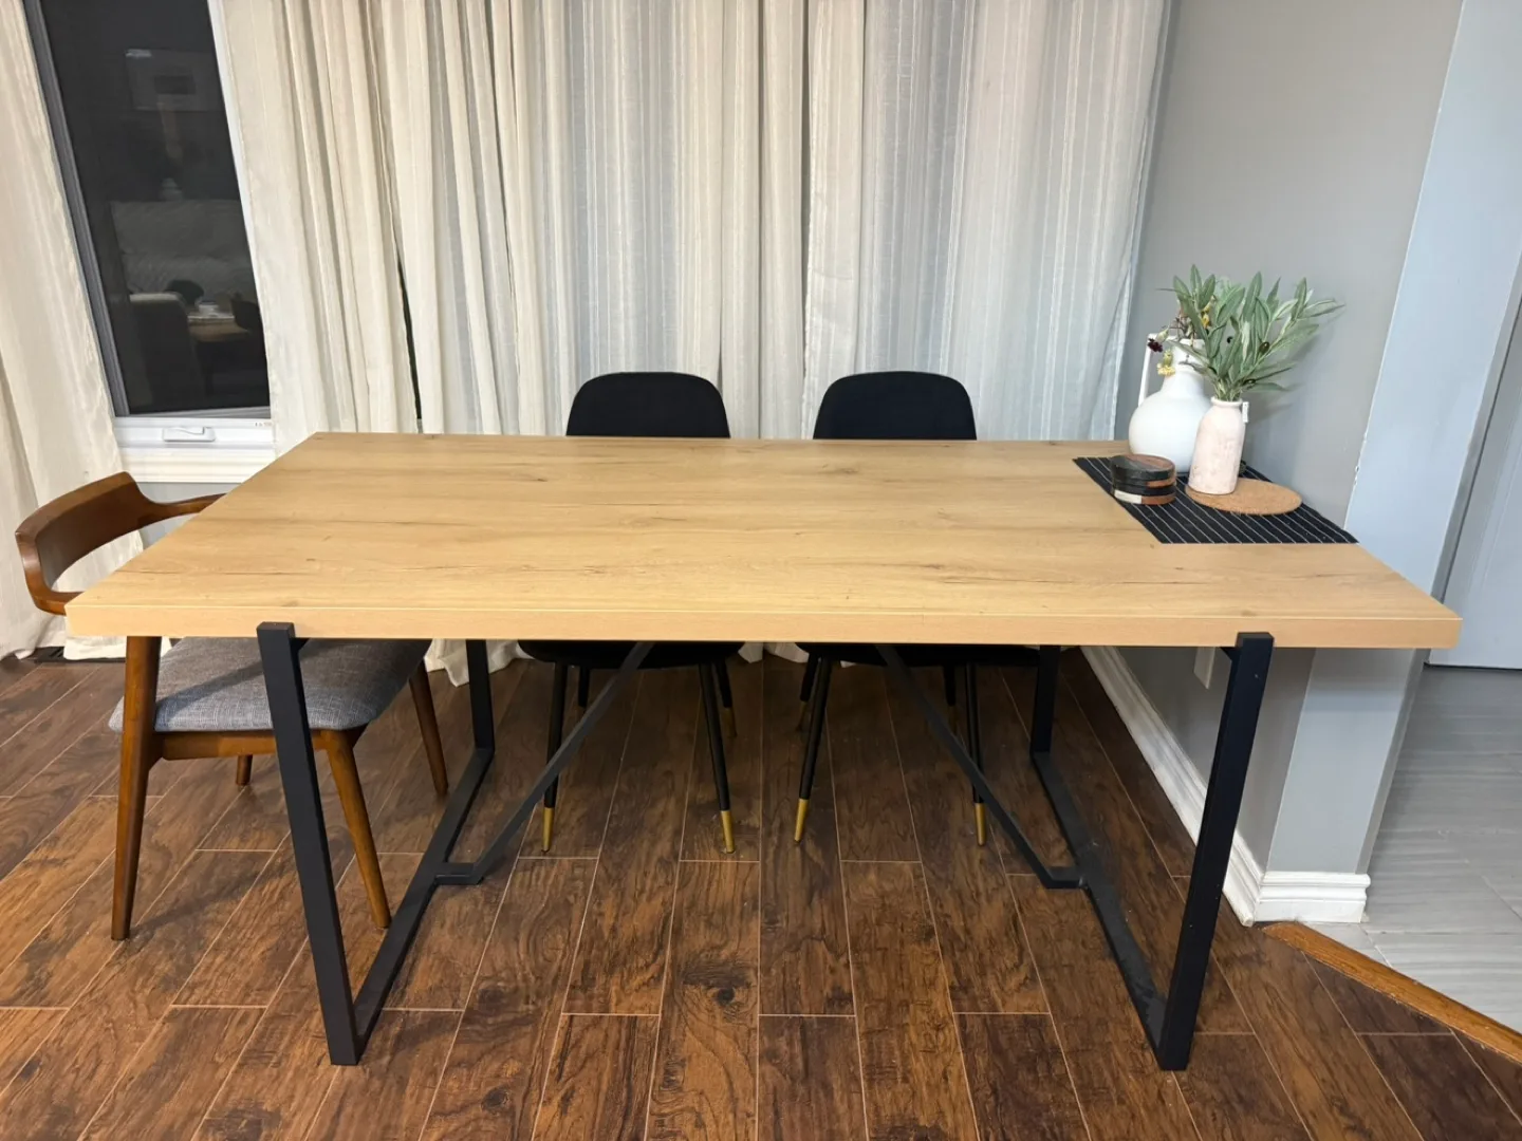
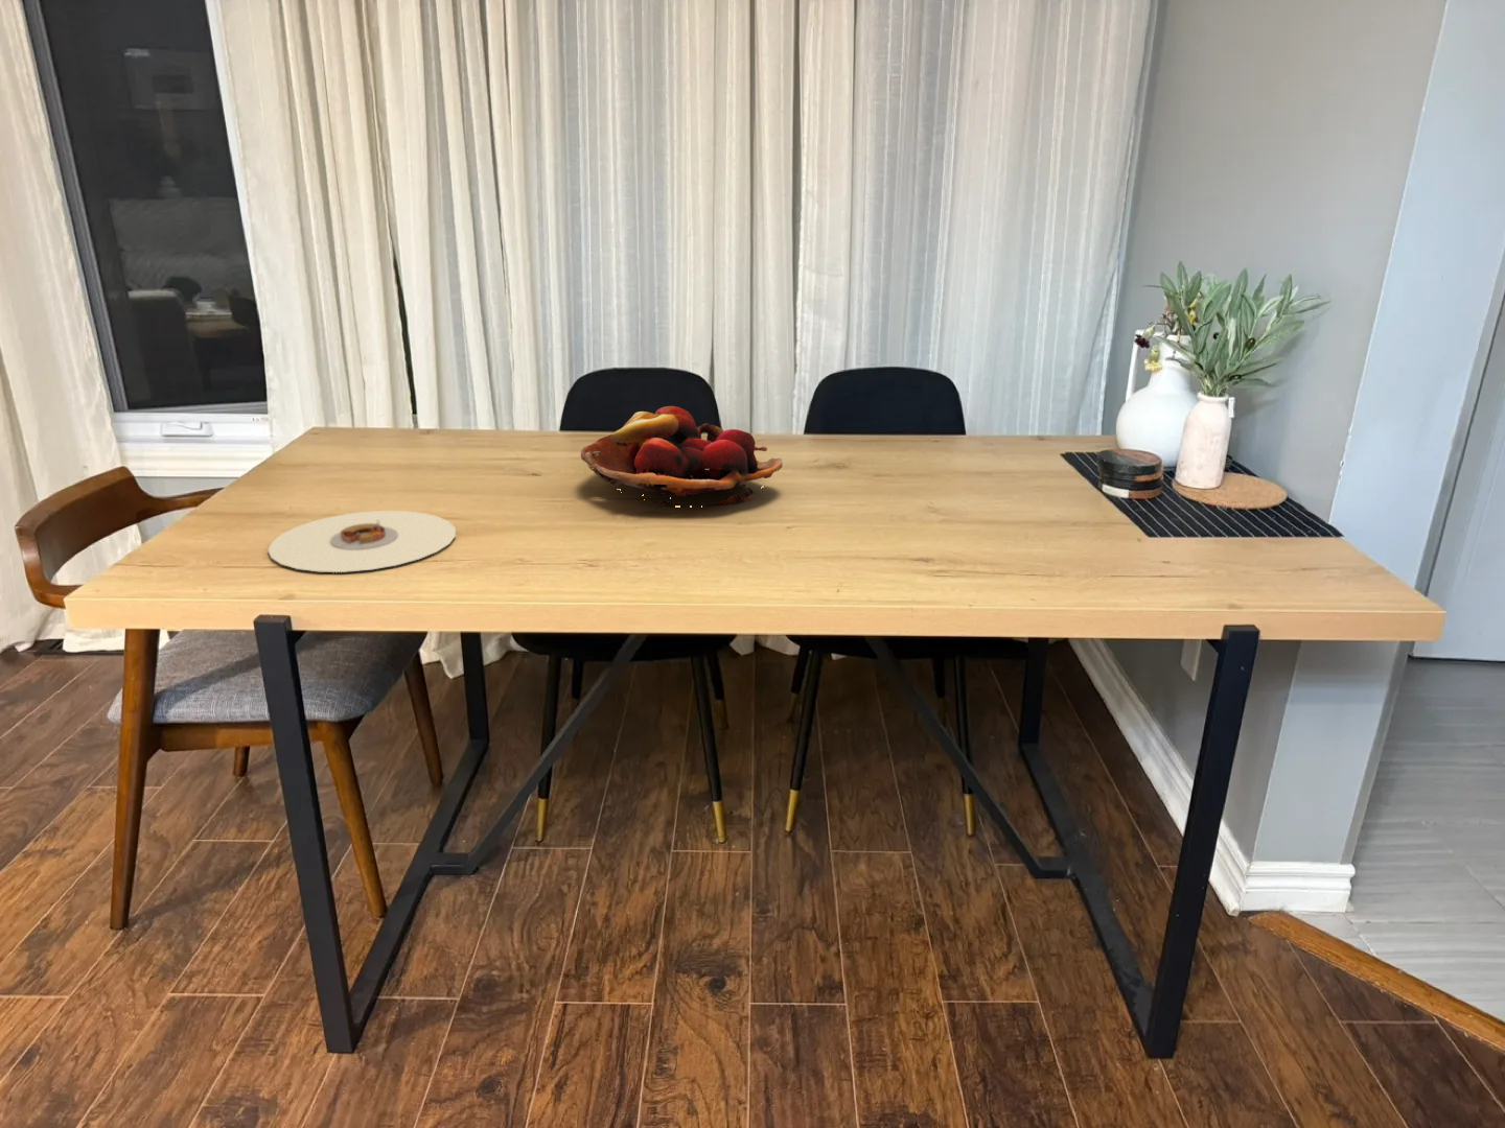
+ plate (364, 531)
+ fruit basket (675, 453)
